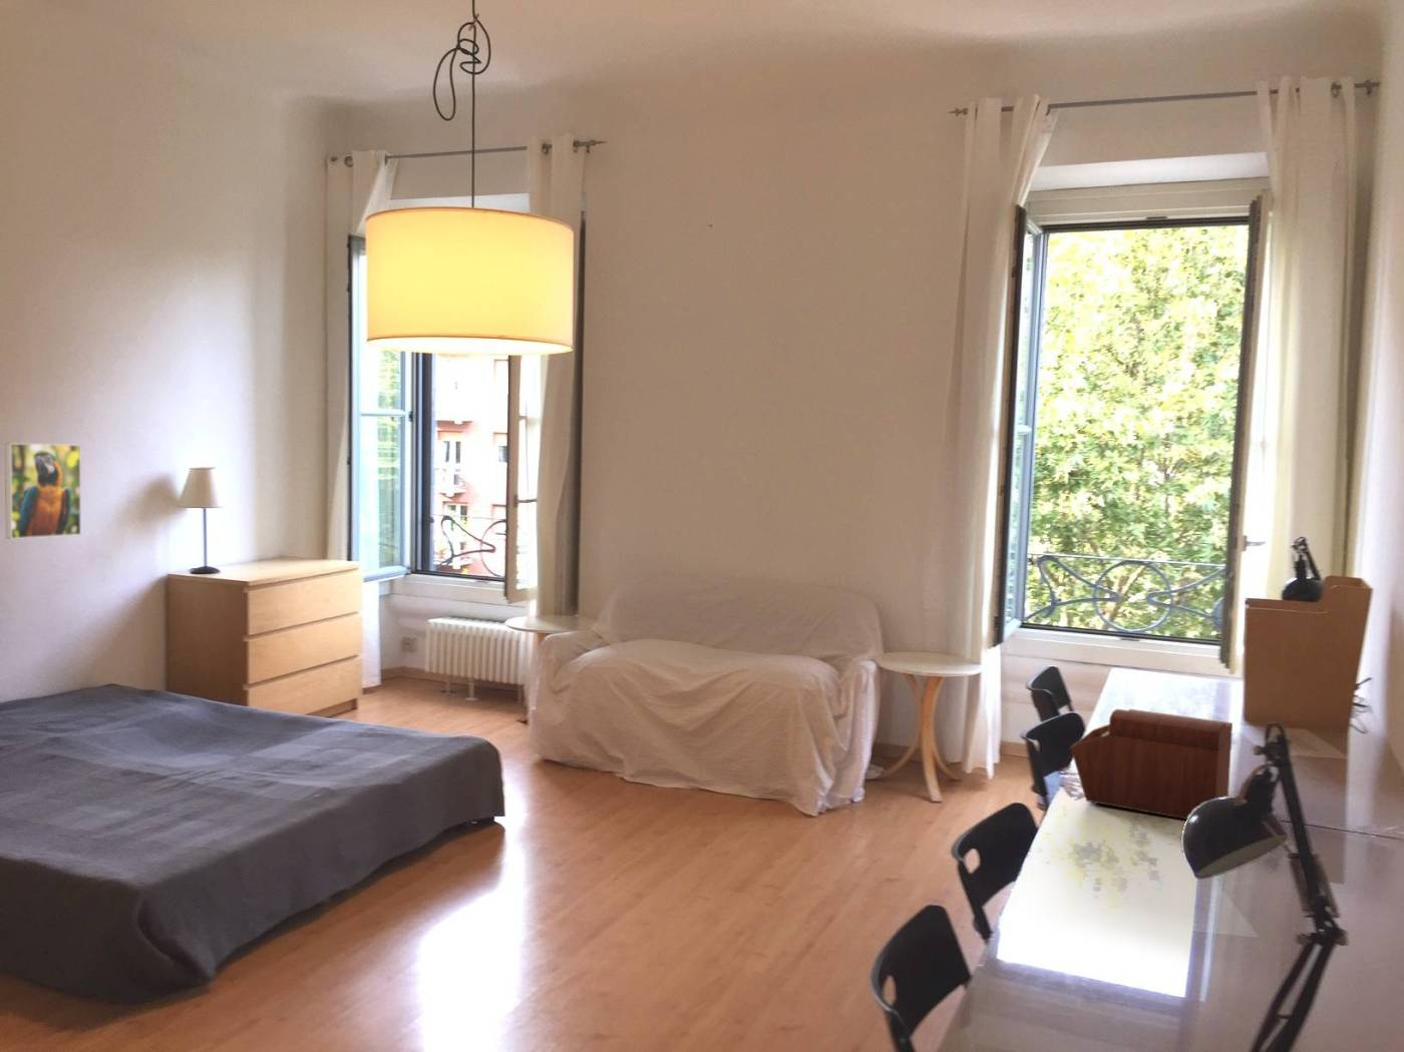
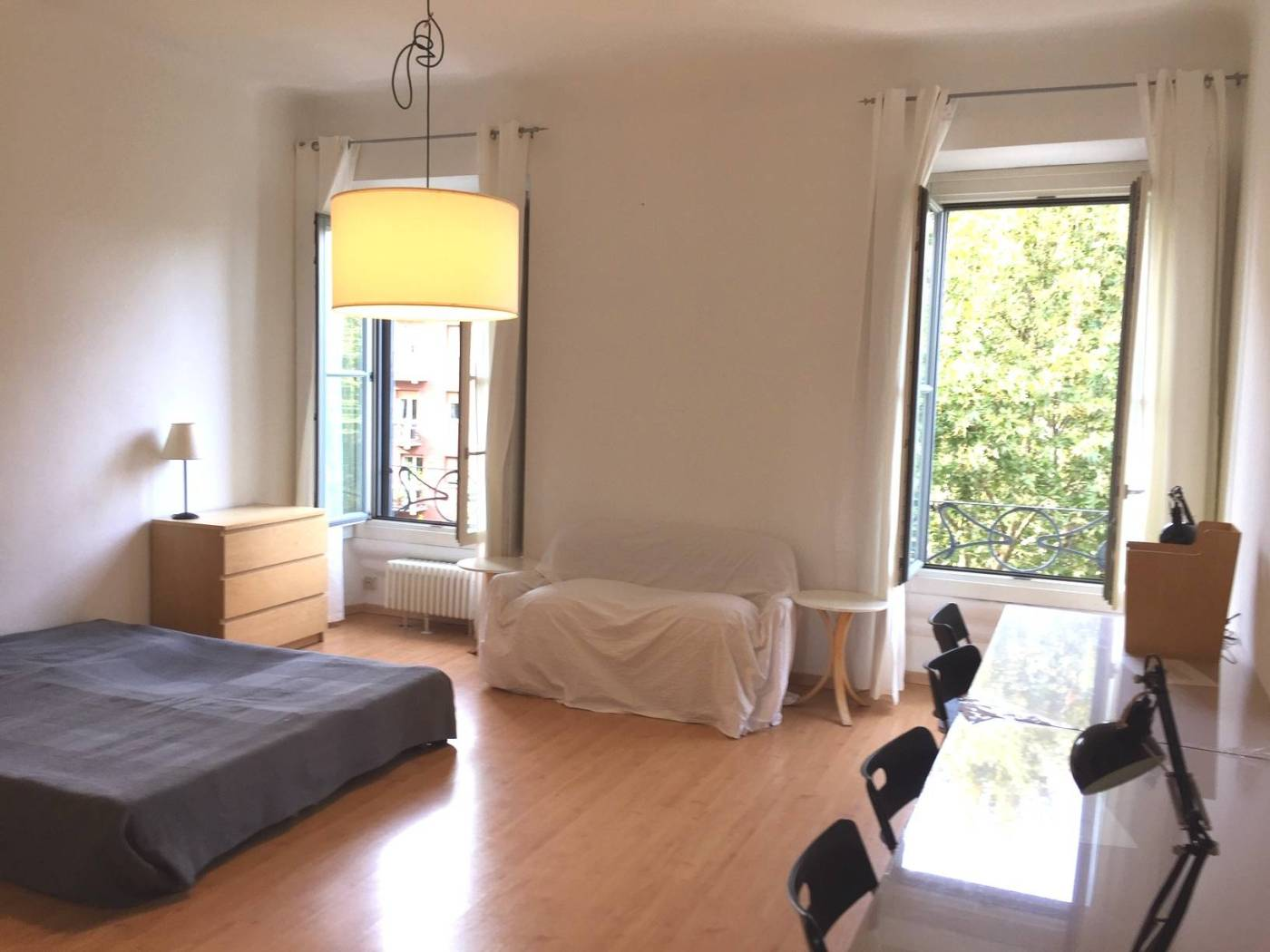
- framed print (44, 490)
- sewing box (1150, 754)
